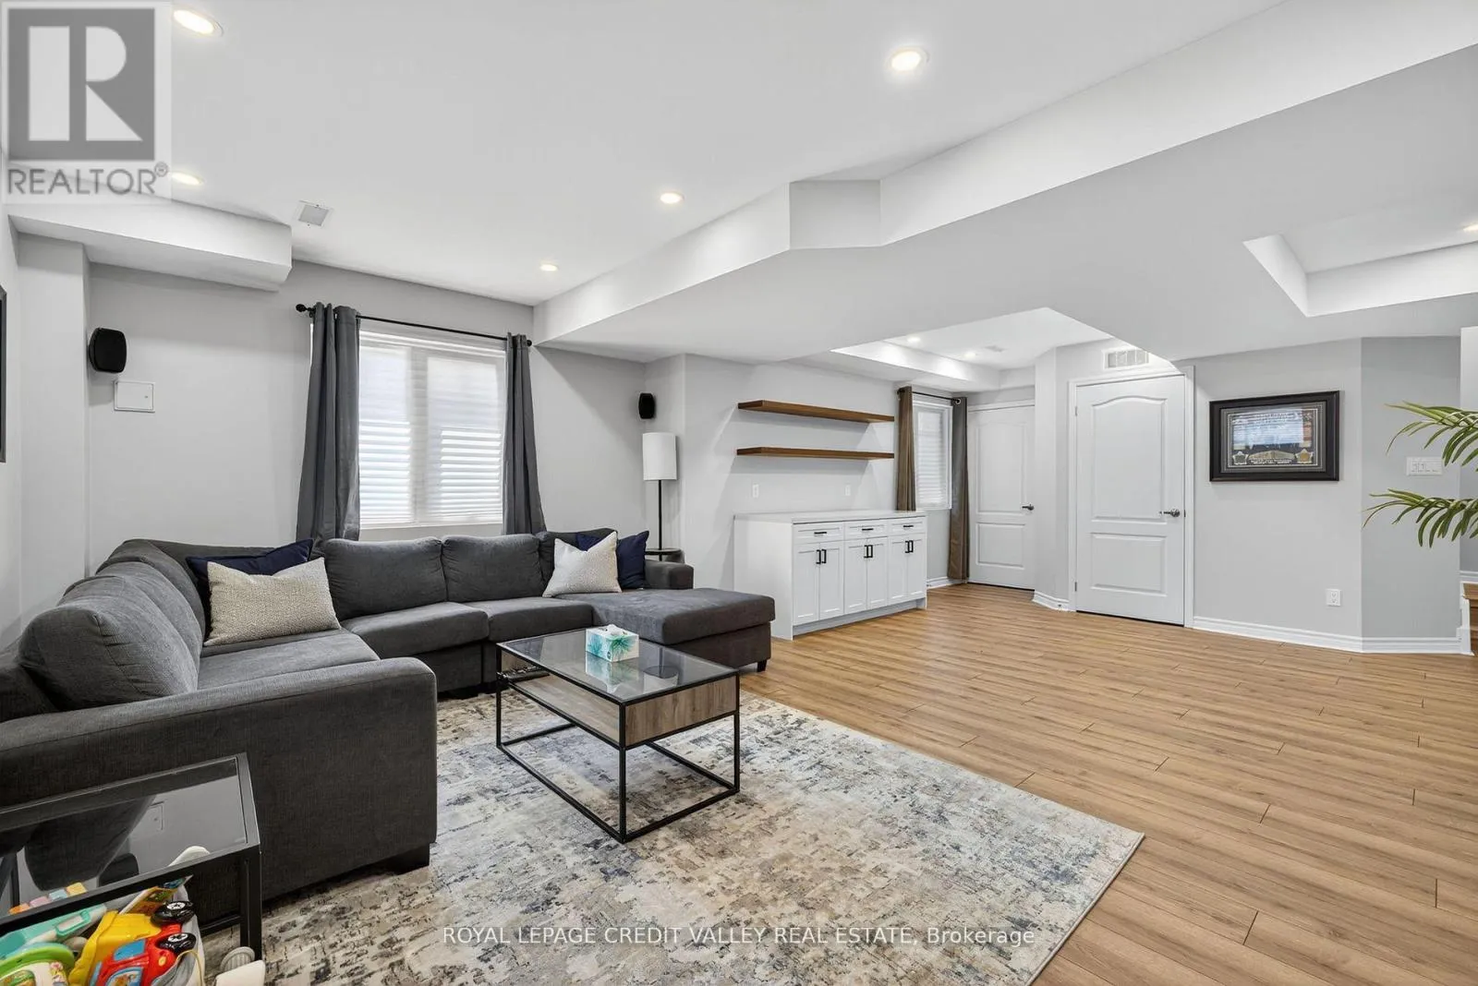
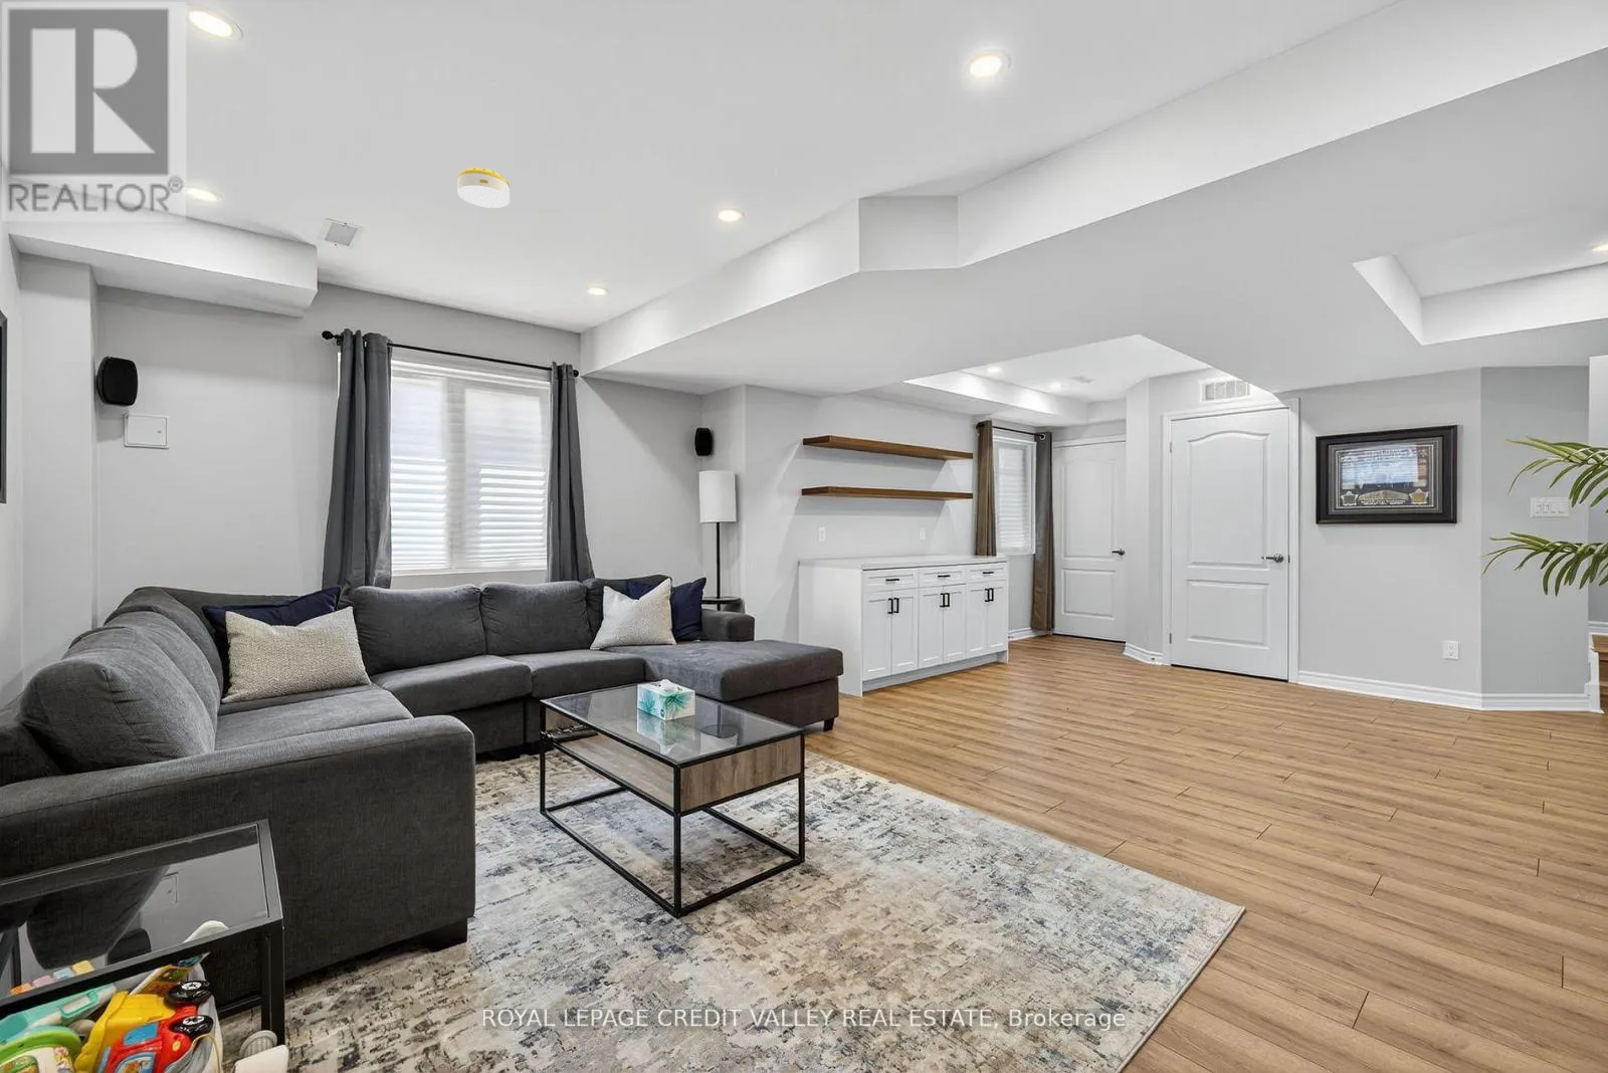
+ smoke detector (484, 187)
